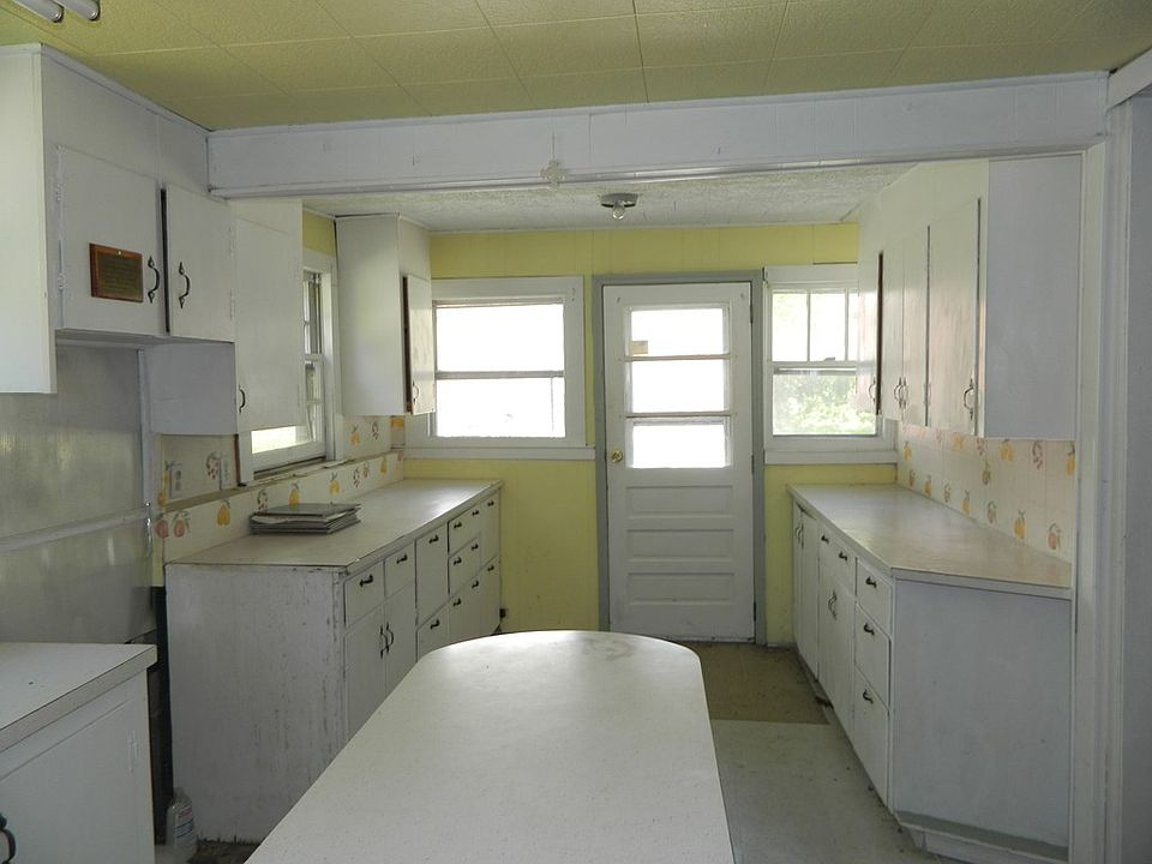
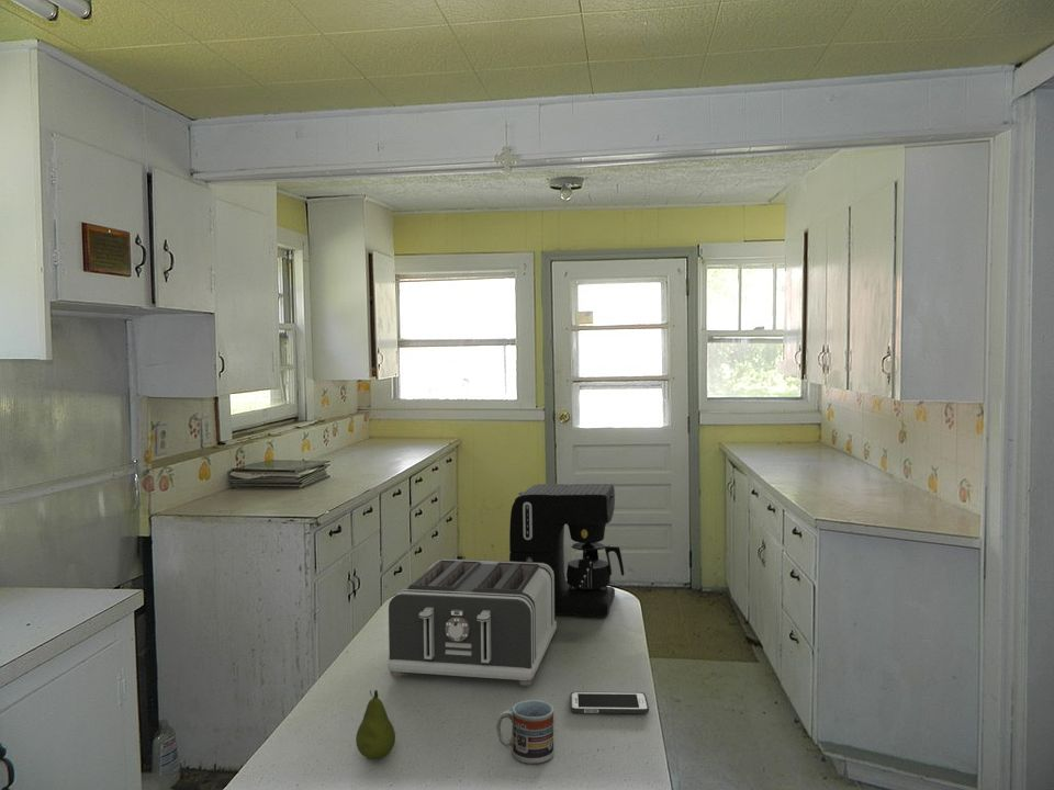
+ fruit (374, 723)
+ cup (525, 730)
+ coffee maker (571, 546)
+ cell phone (608, 702)
+ toaster (475, 616)
